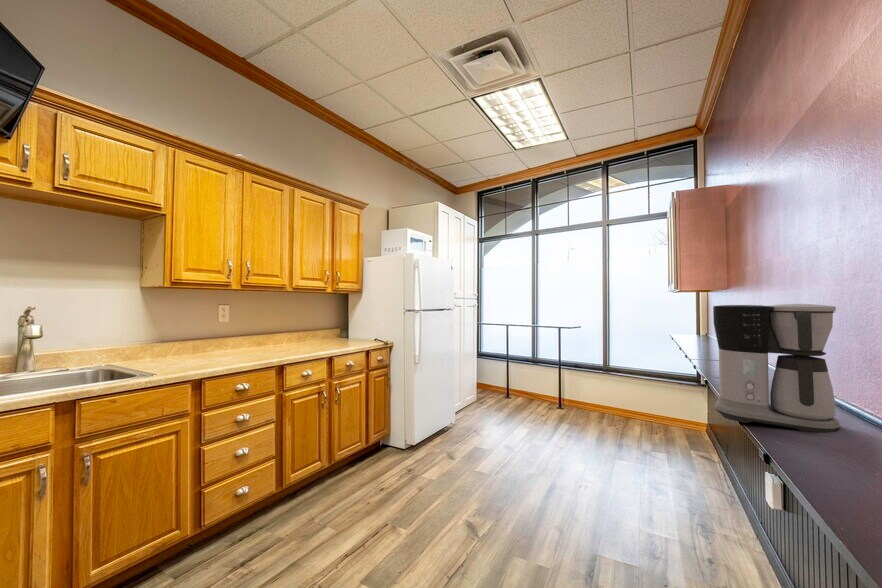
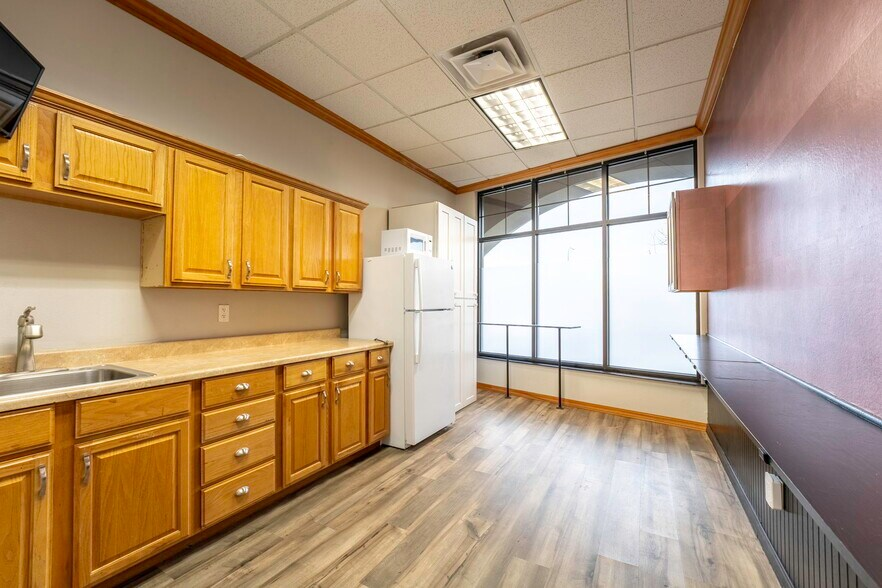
- coffee maker (767, 363)
